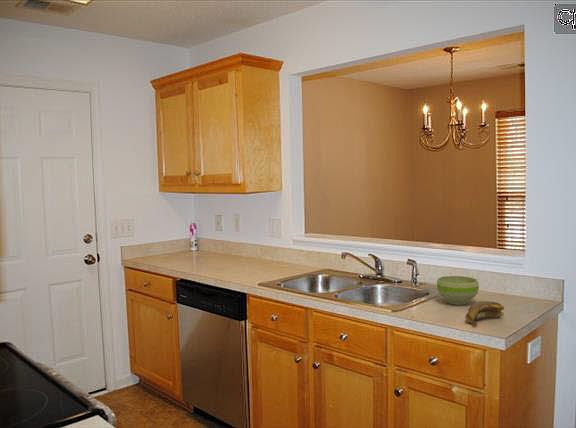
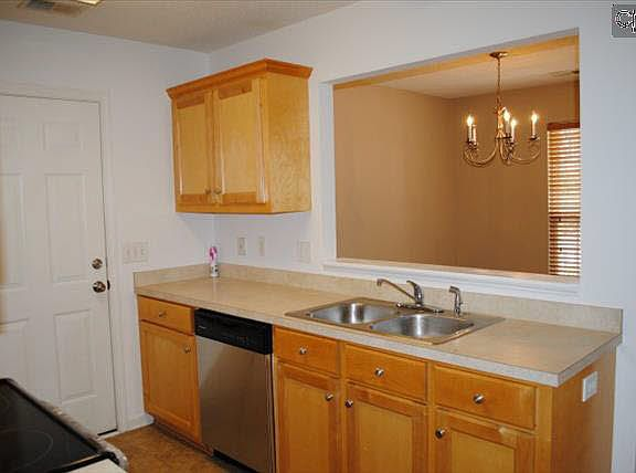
- banana (482, 311)
- bowl (457, 290)
